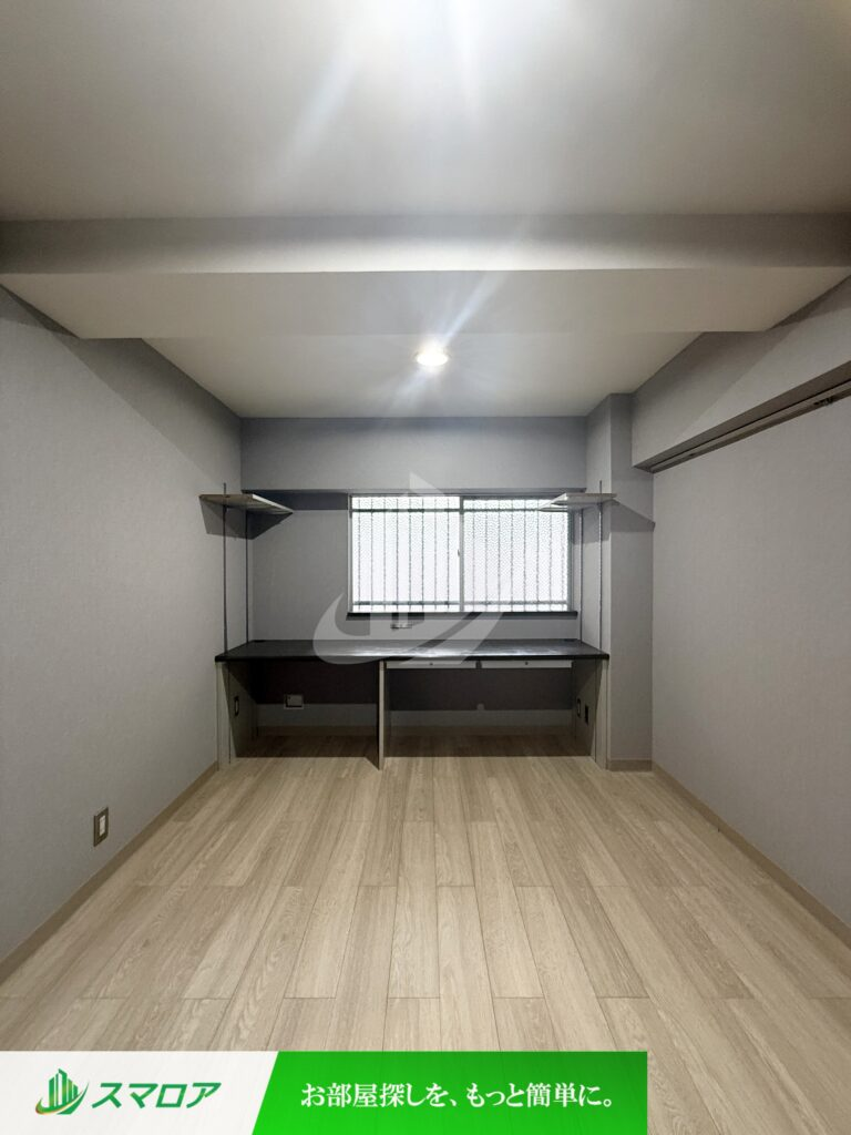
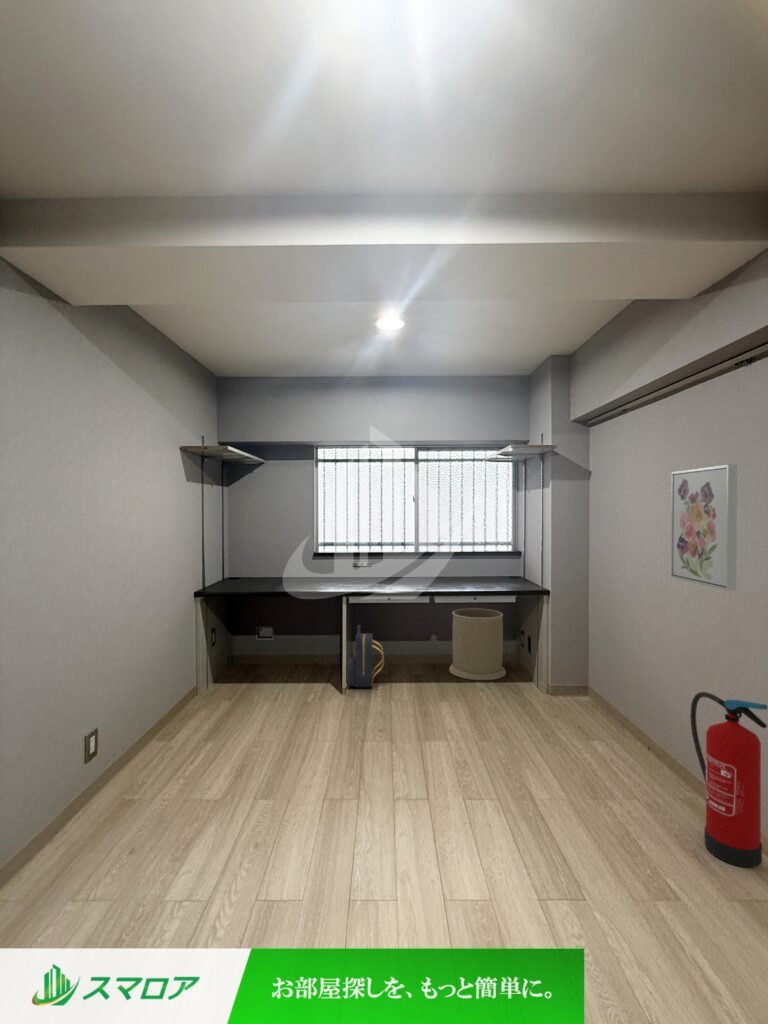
+ wall art (701, 526)
+ fire extinguisher (724, 763)
+ backpack (365, 656)
+ trash can (477, 642)
